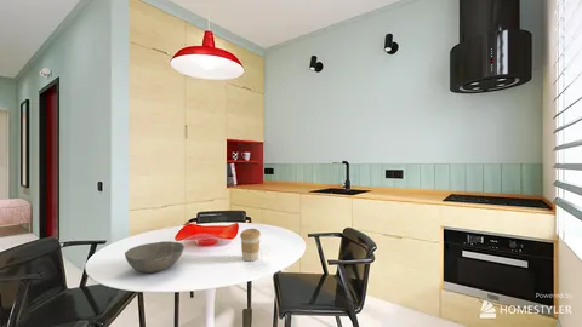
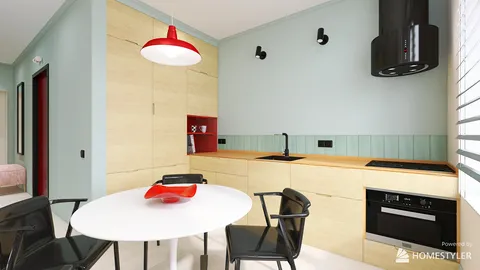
- coffee cup (250, 243)
- bowl (155, 258)
